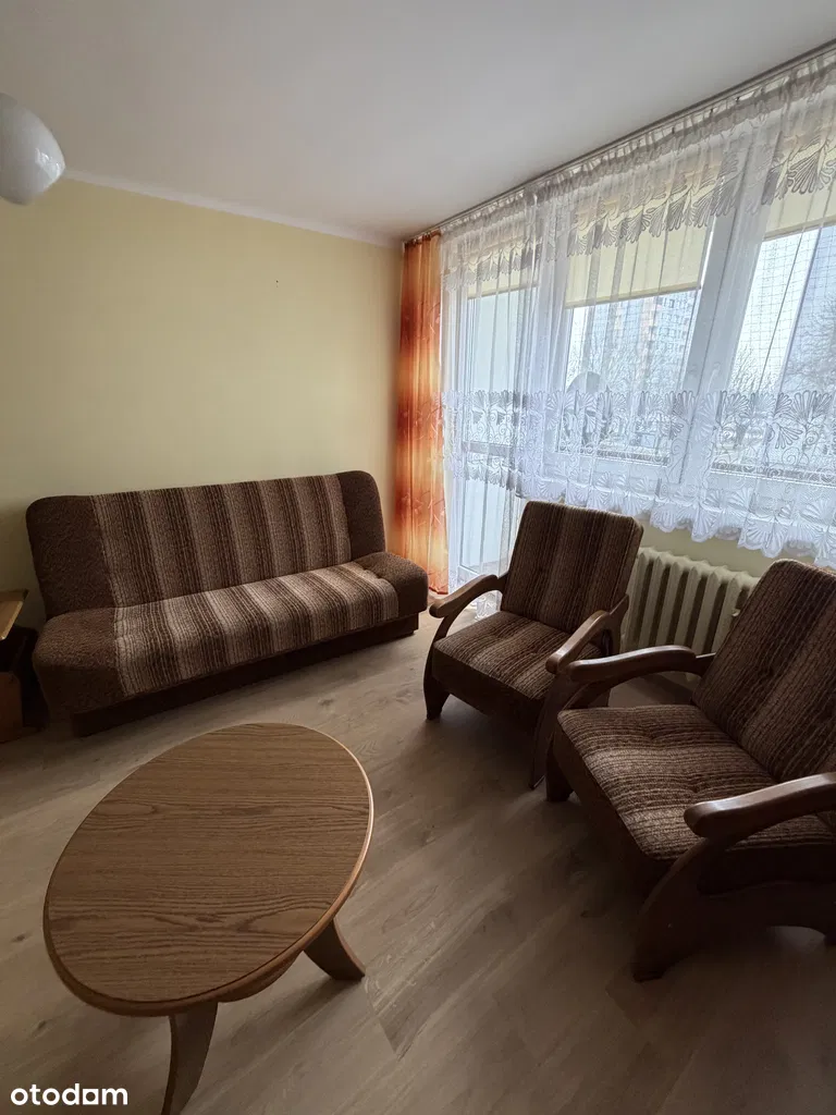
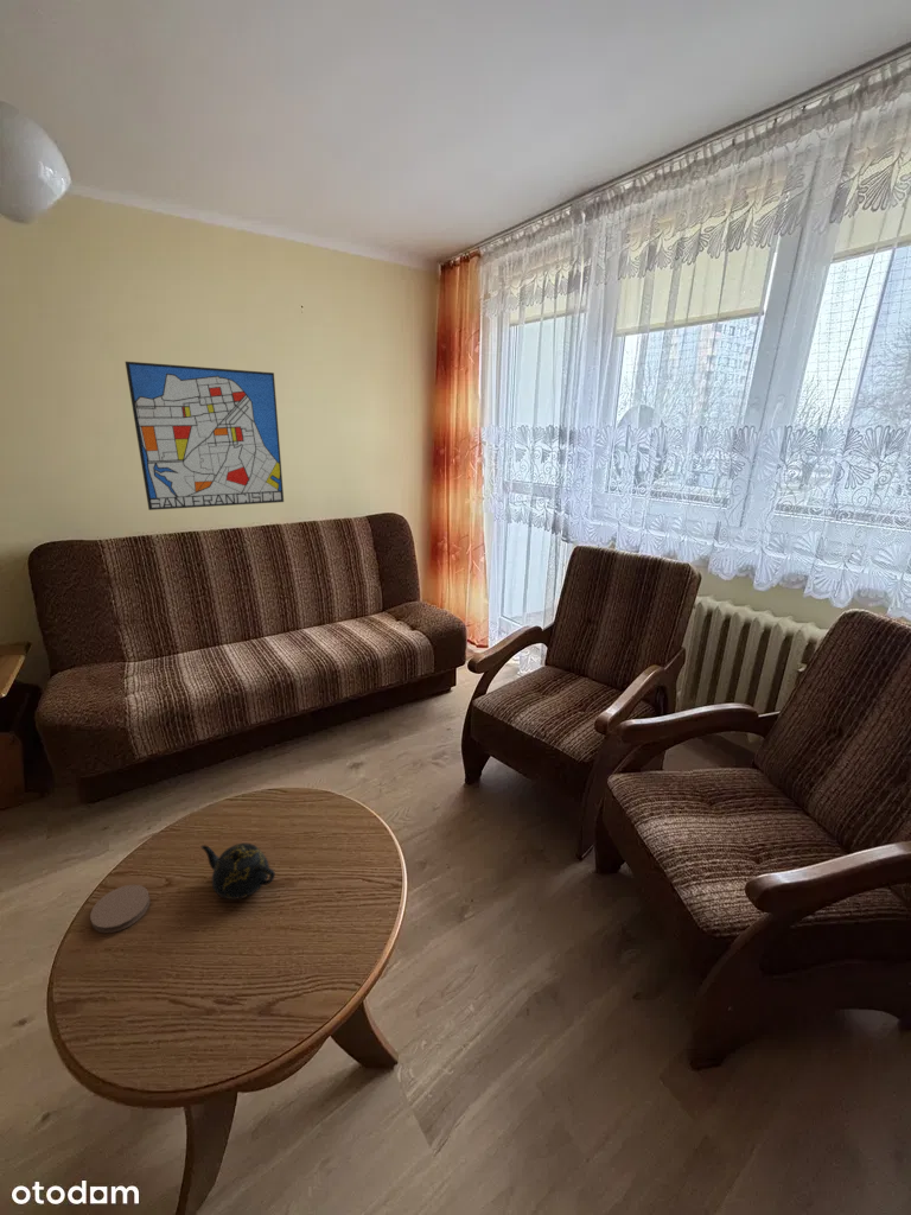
+ coaster (120, 908)
+ wall art (212, 439)
+ teapot (237, 865)
